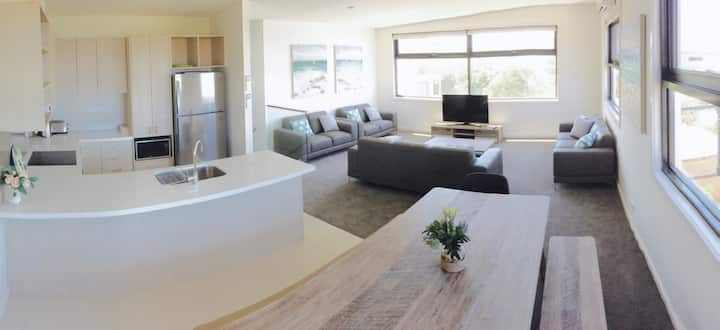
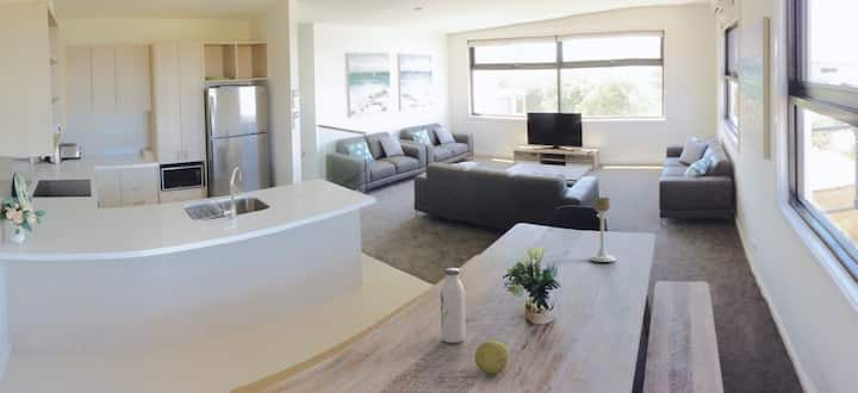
+ candle holder (602, 229)
+ water bottle (452, 304)
+ fruit (491, 356)
